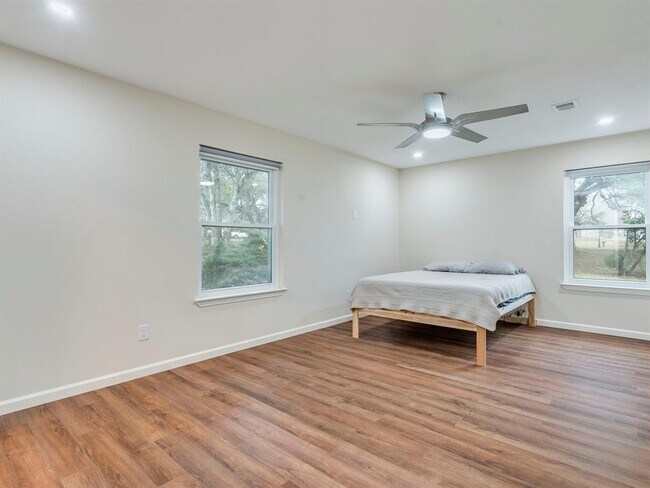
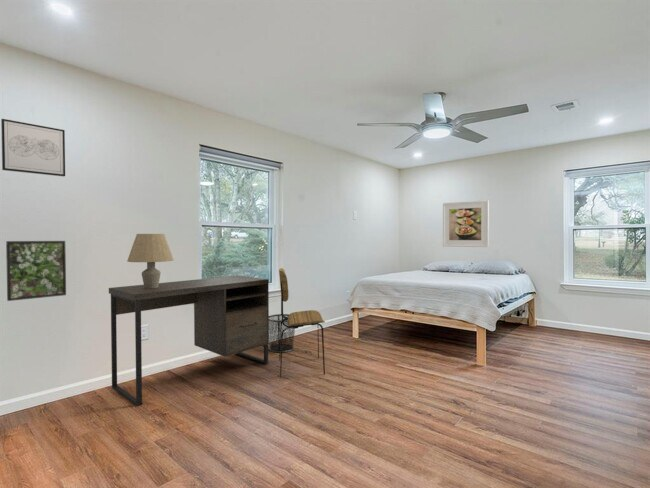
+ chair (301, 318)
+ table lamp (151, 260)
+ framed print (37, 269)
+ waste bin (281, 333)
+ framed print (464, 224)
+ desk (197, 329)
+ wall art (34, 149)
